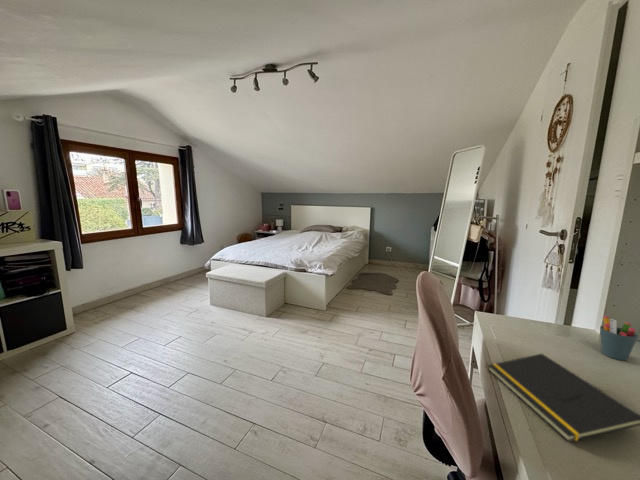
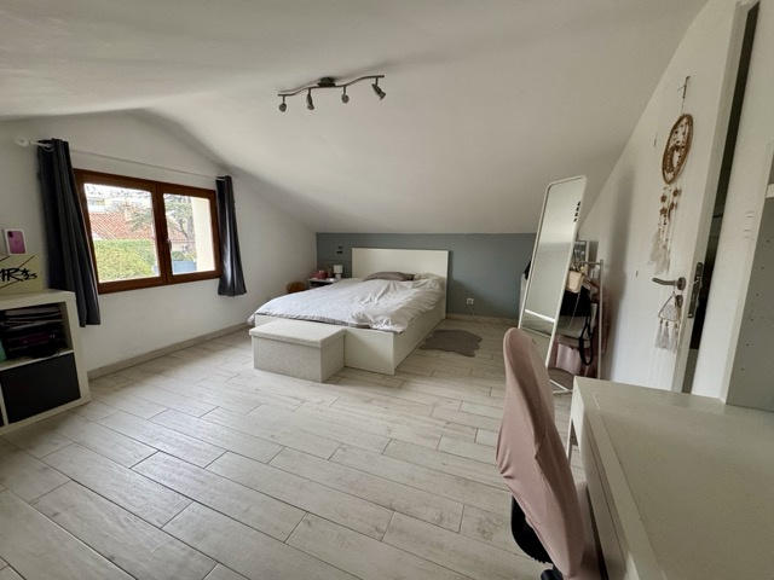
- notepad (553, 389)
- pen holder (616, 336)
